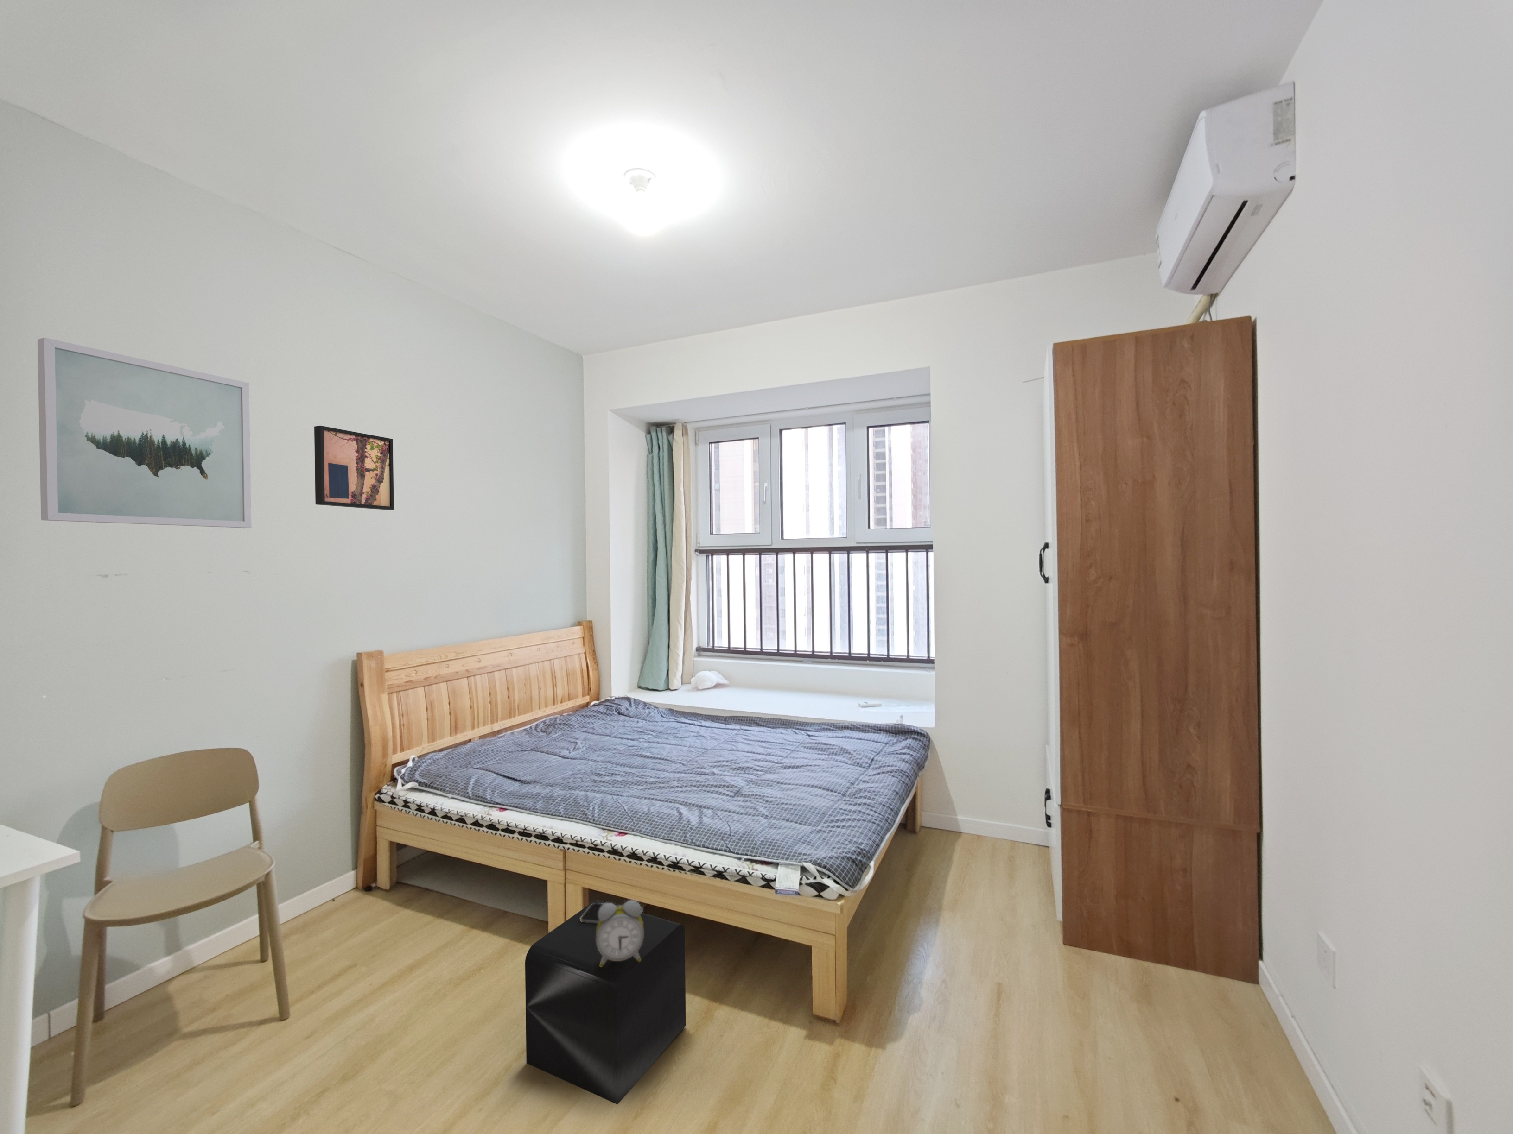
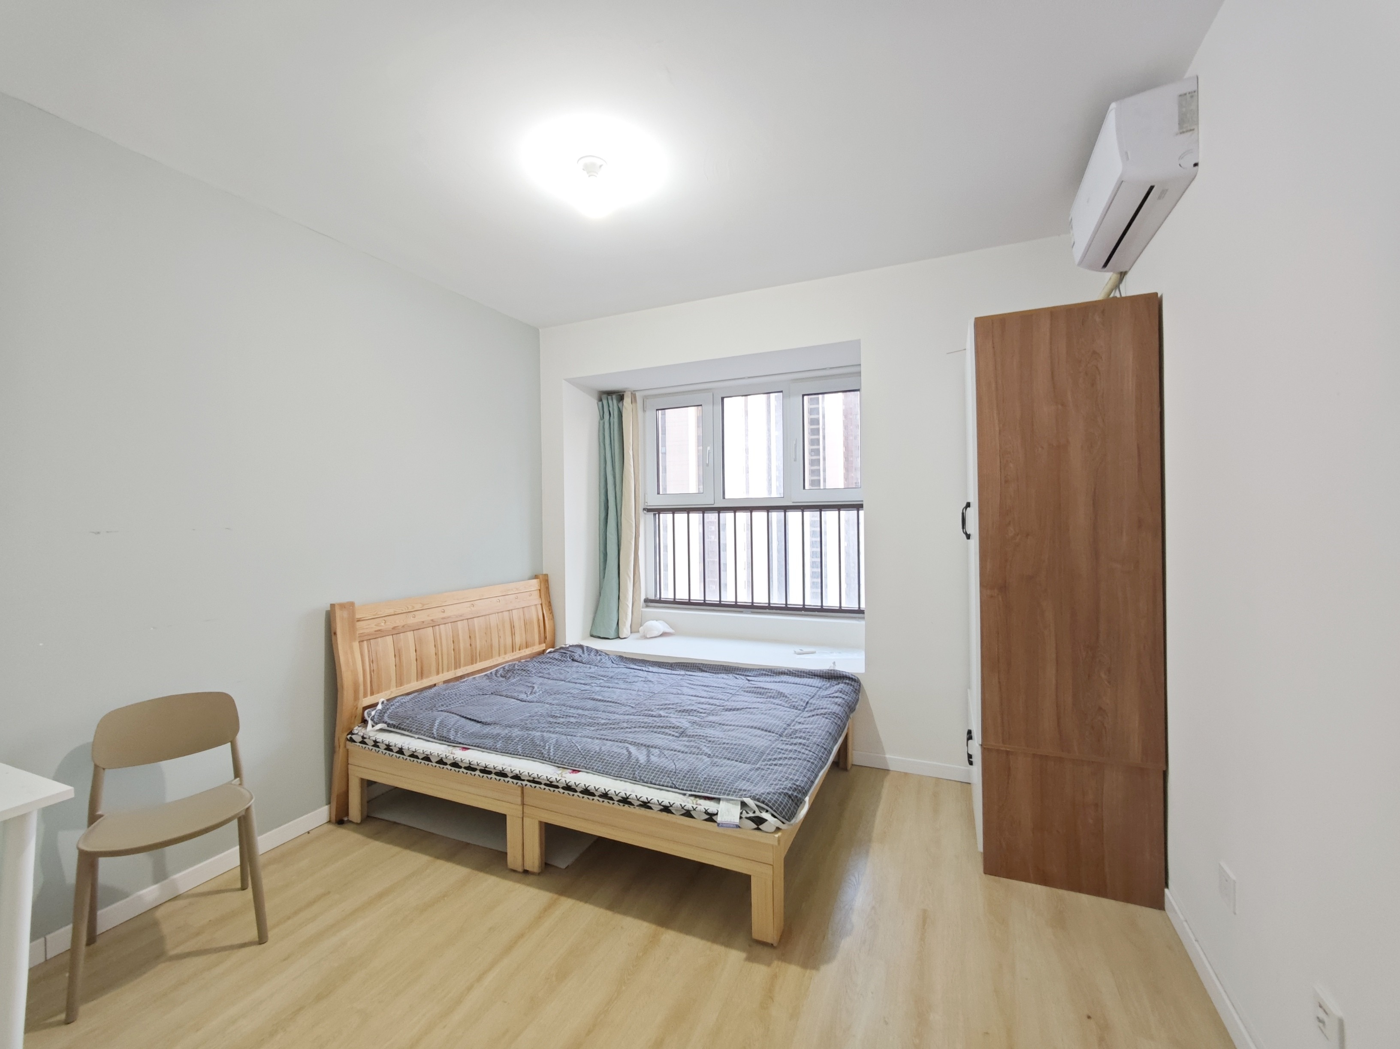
- speaker (606, 989)
- wall art (156, 444)
- alarm clock (619, 929)
- wall art (356, 469)
- phone (616, 906)
